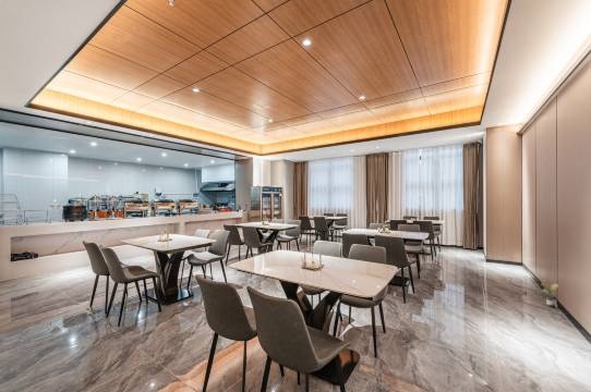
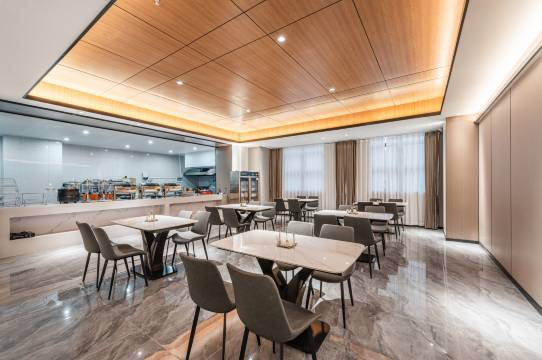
- potted plant (547, 294)
